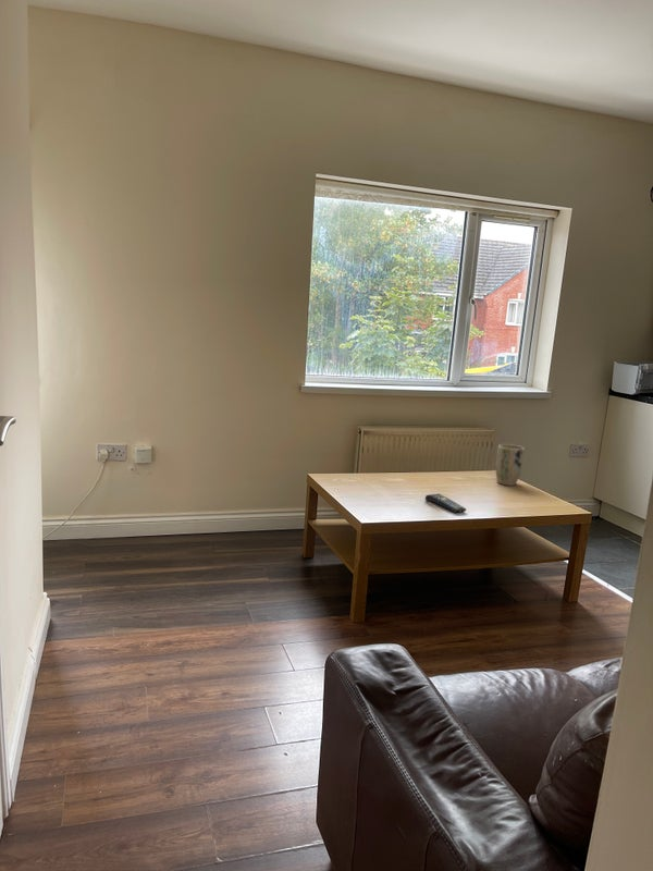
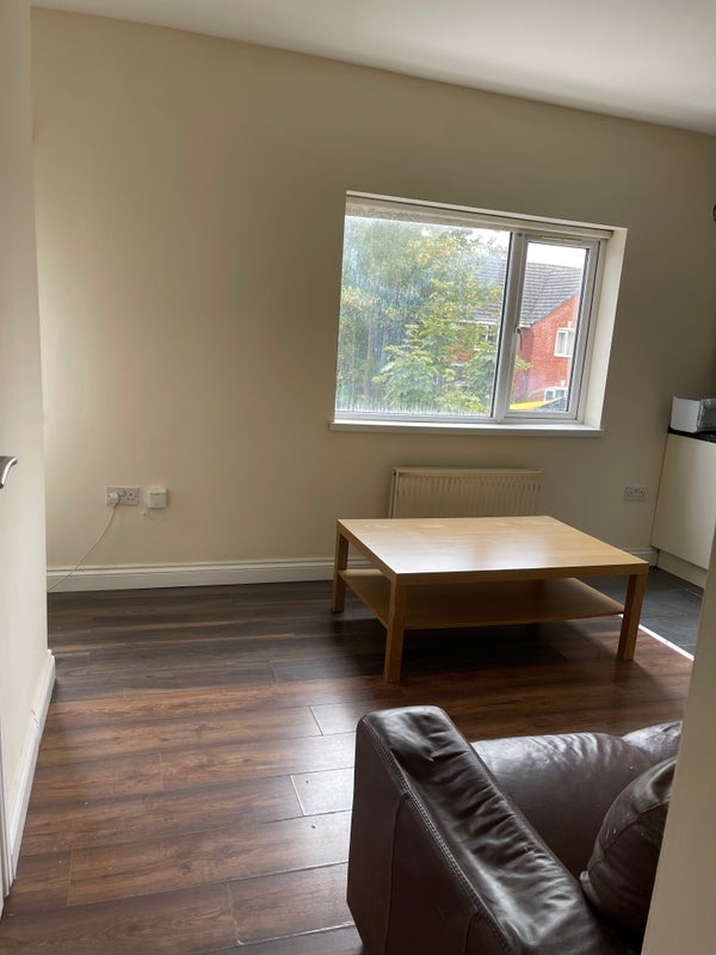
- remote control (444, 502)
- plant pot (508, 465)
